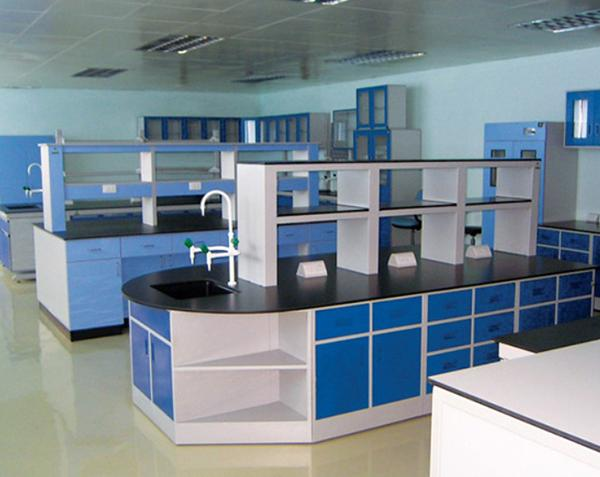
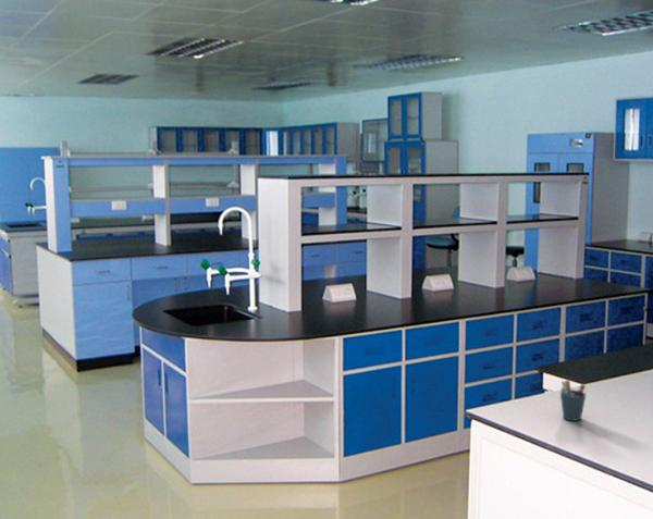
+ pen holder (572, 398)
